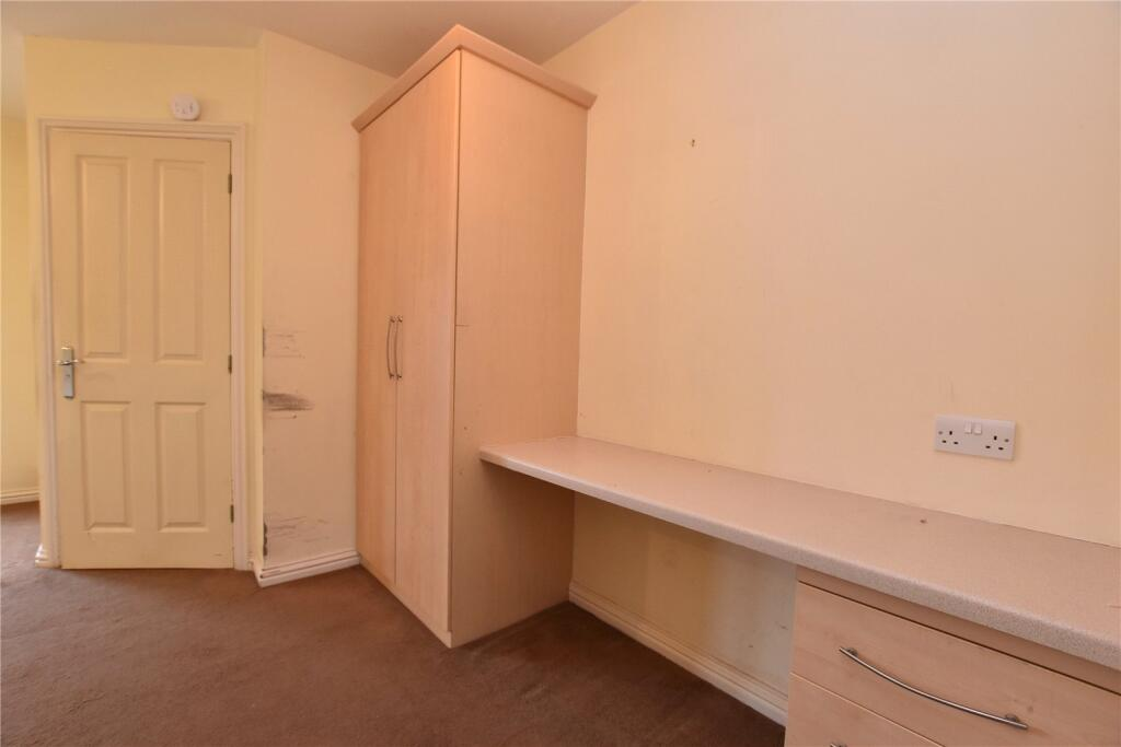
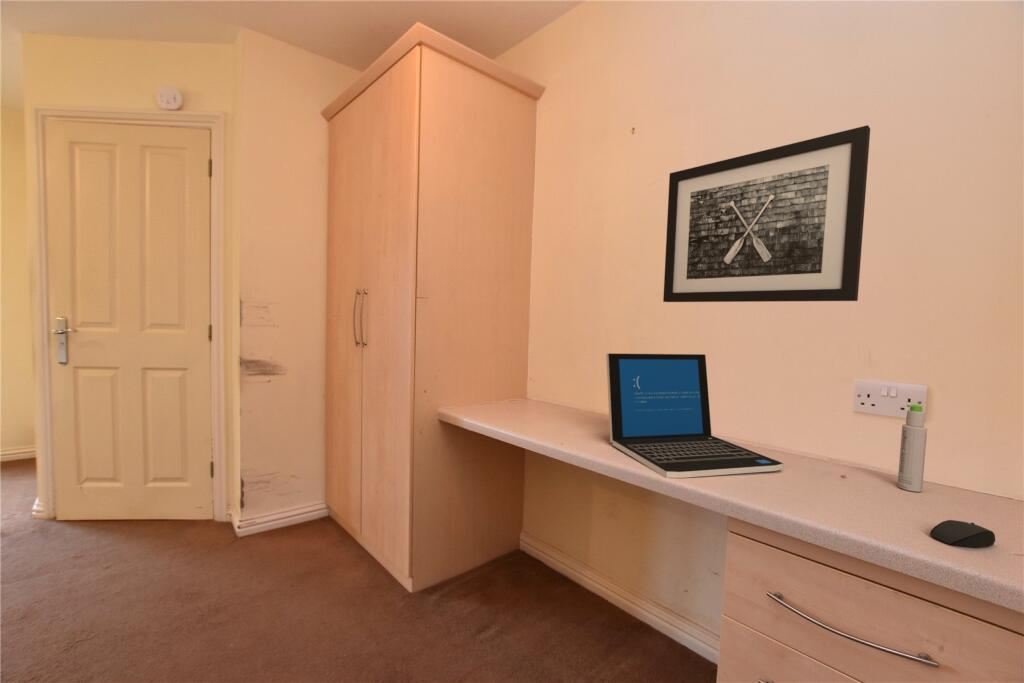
+ wall art (750, 228)
+ laptop (688, 407)
+ mouse (962, 530)
+ bottle (912, 447)
